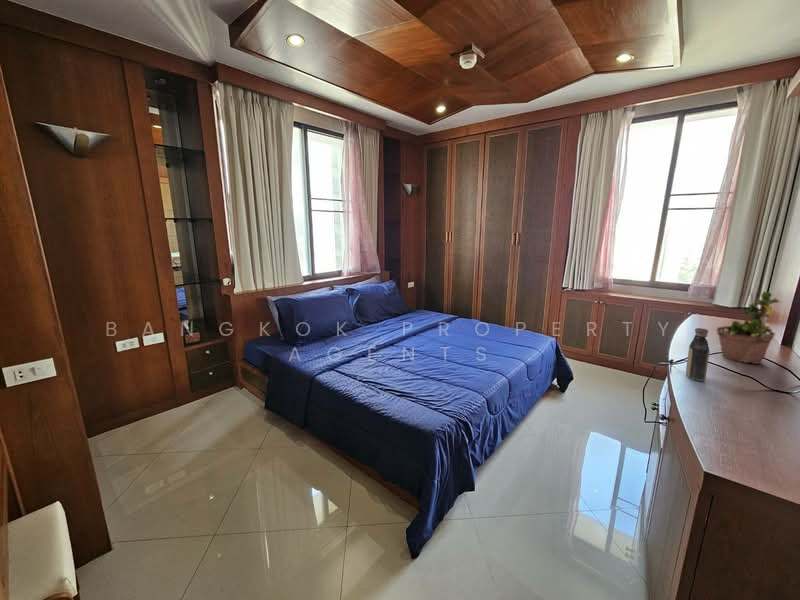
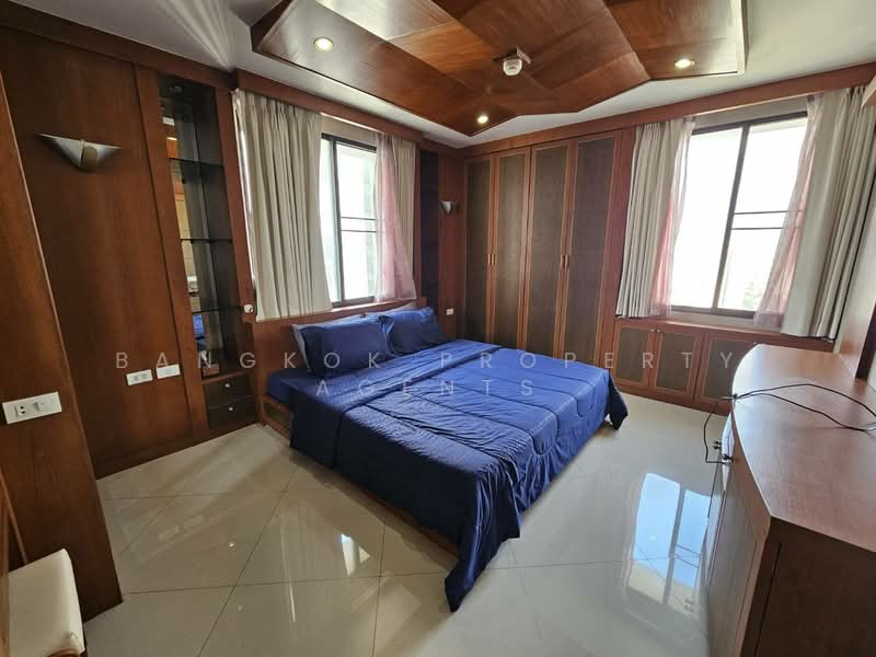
- potted plant (746, 321)
- bottle (698, 353)
